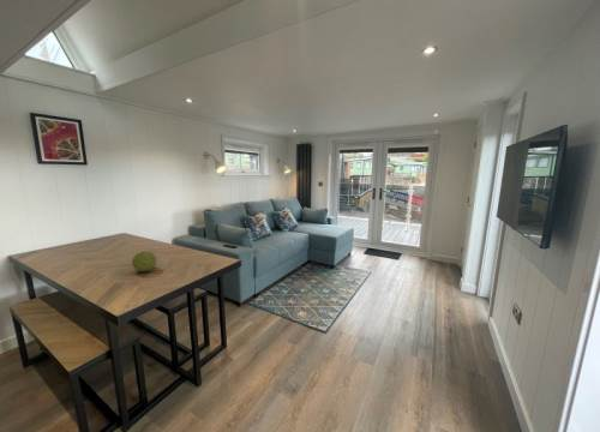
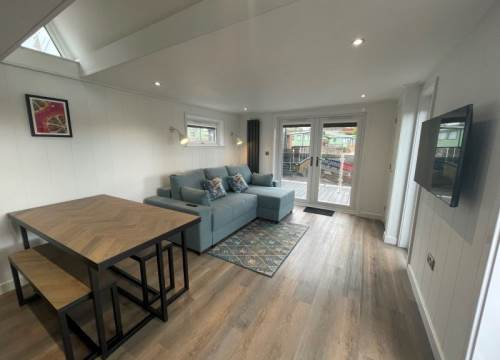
- fruit (144, 260)
